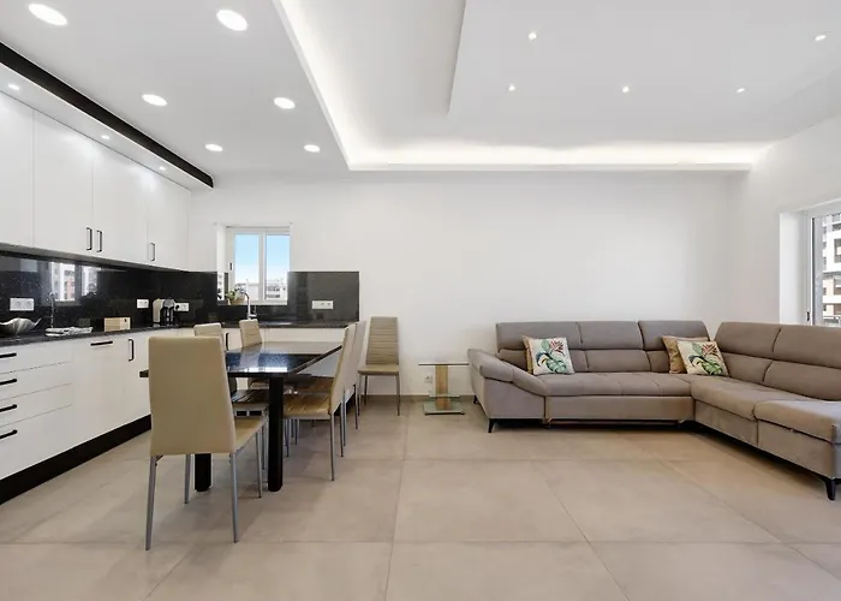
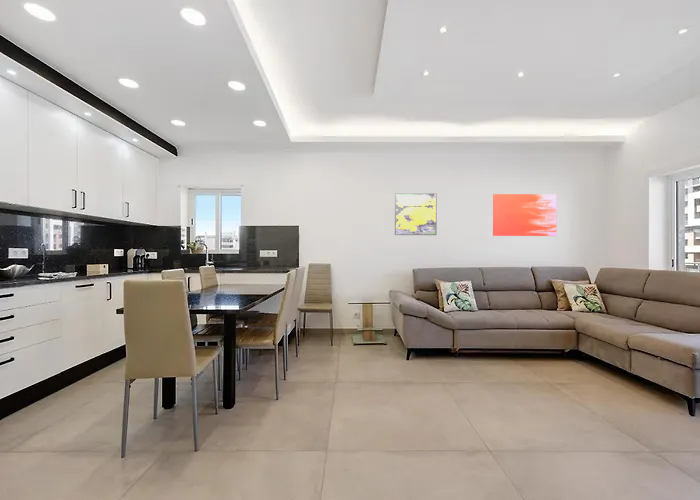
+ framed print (415, 214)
+ wall art (524, 215)
